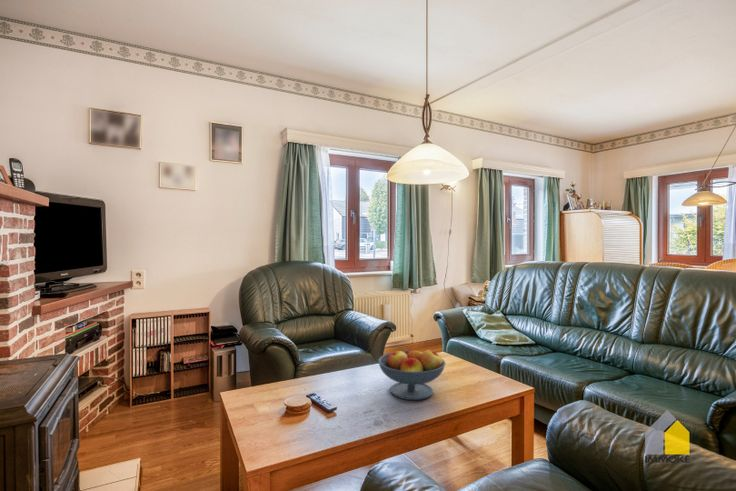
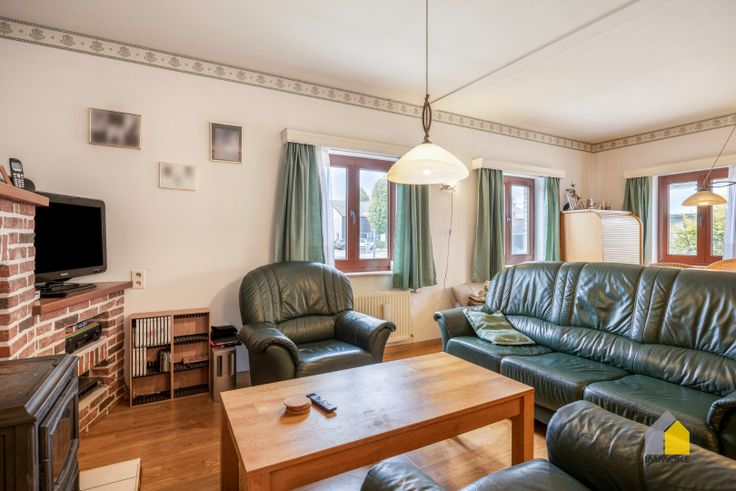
- fruit bowl (411, 370)
